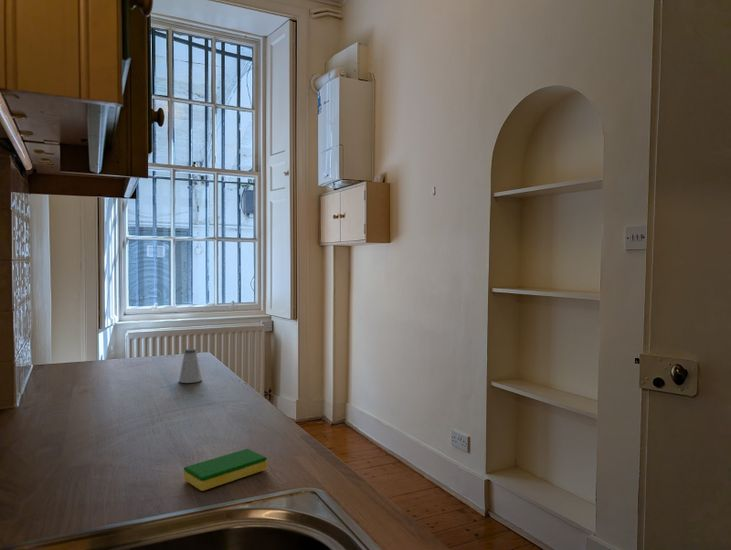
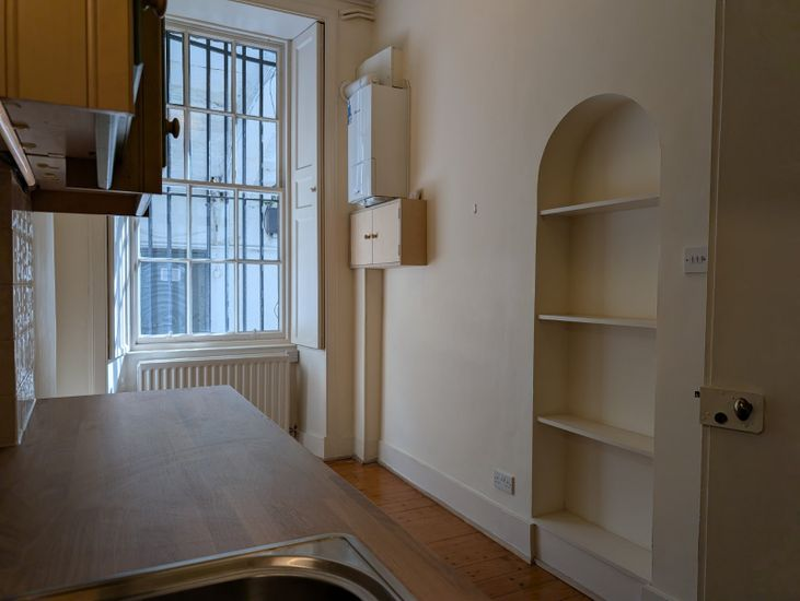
- dish sponge (226, 468)
- saltshaker (190, 365)
